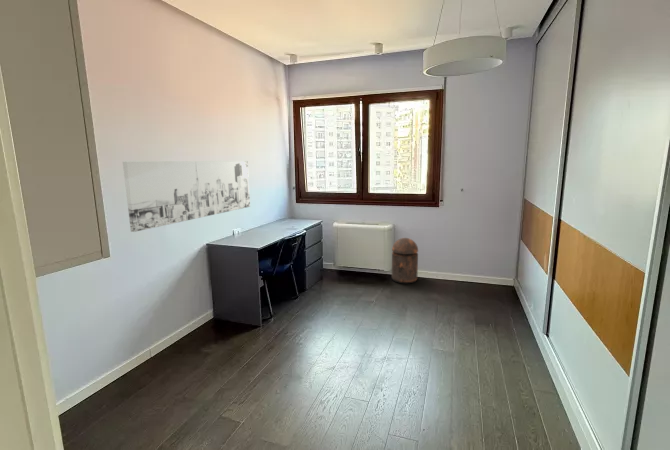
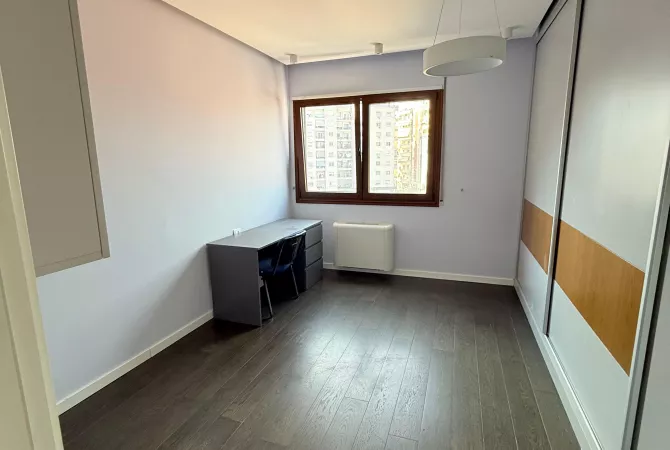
- trash can (404, 259)
- wall art (201, 189)
